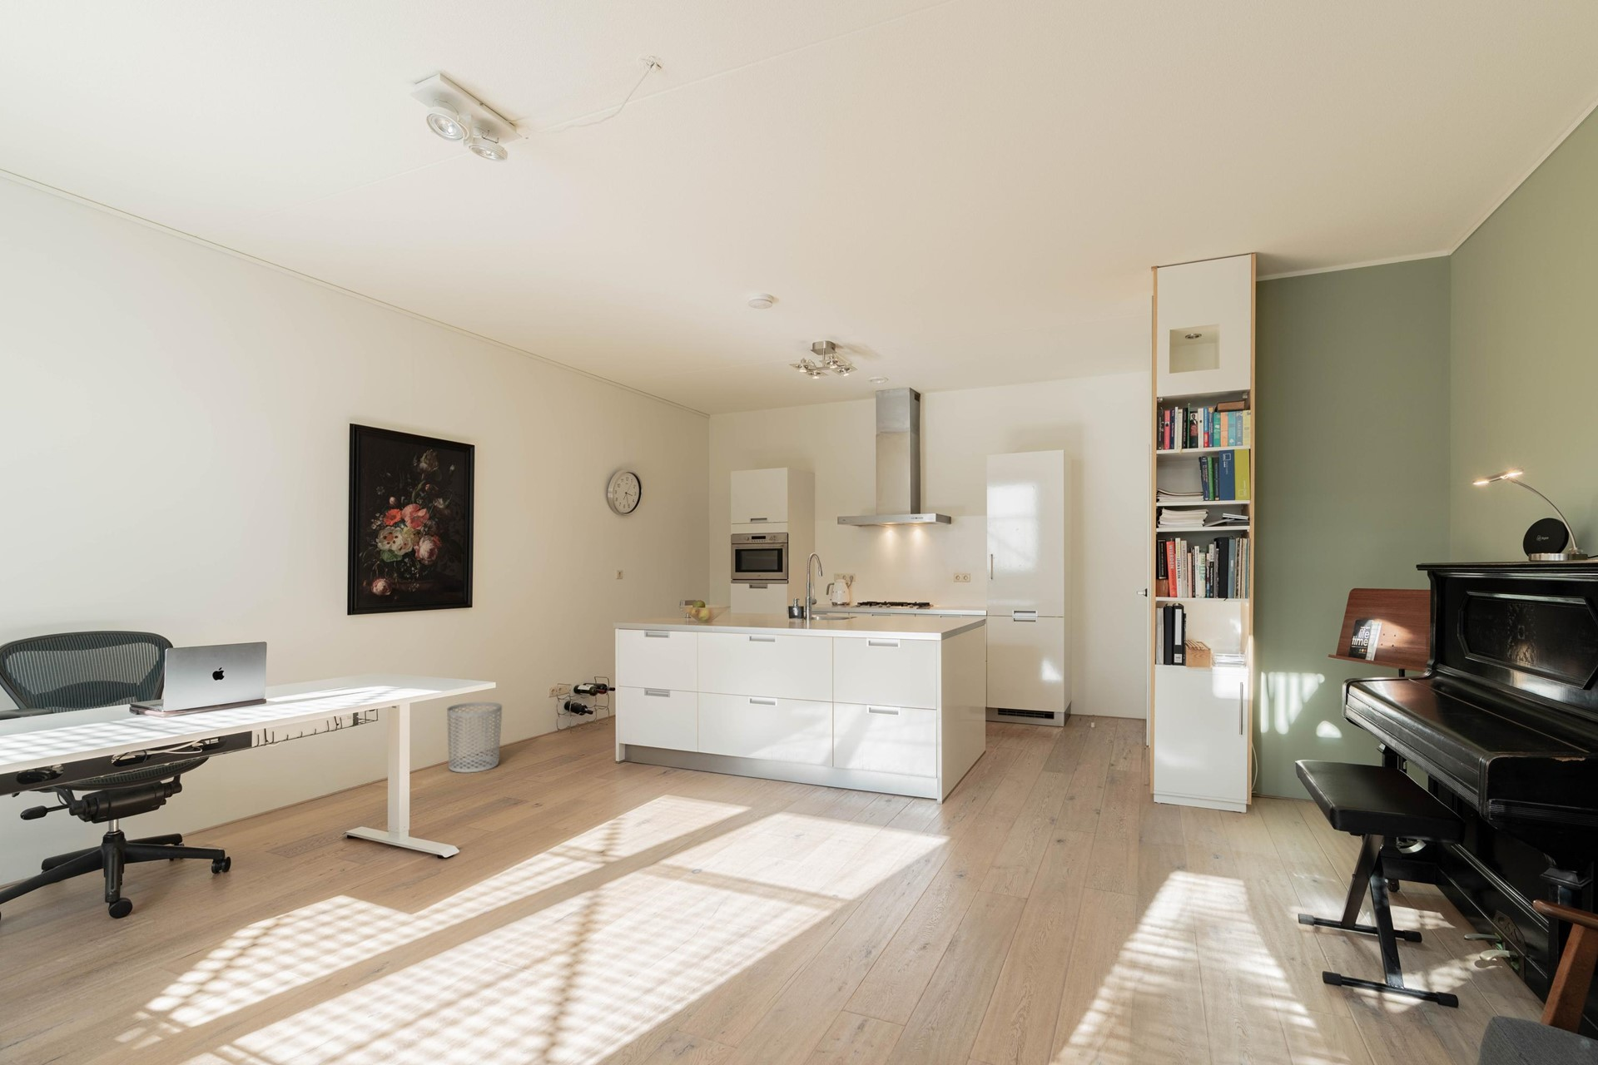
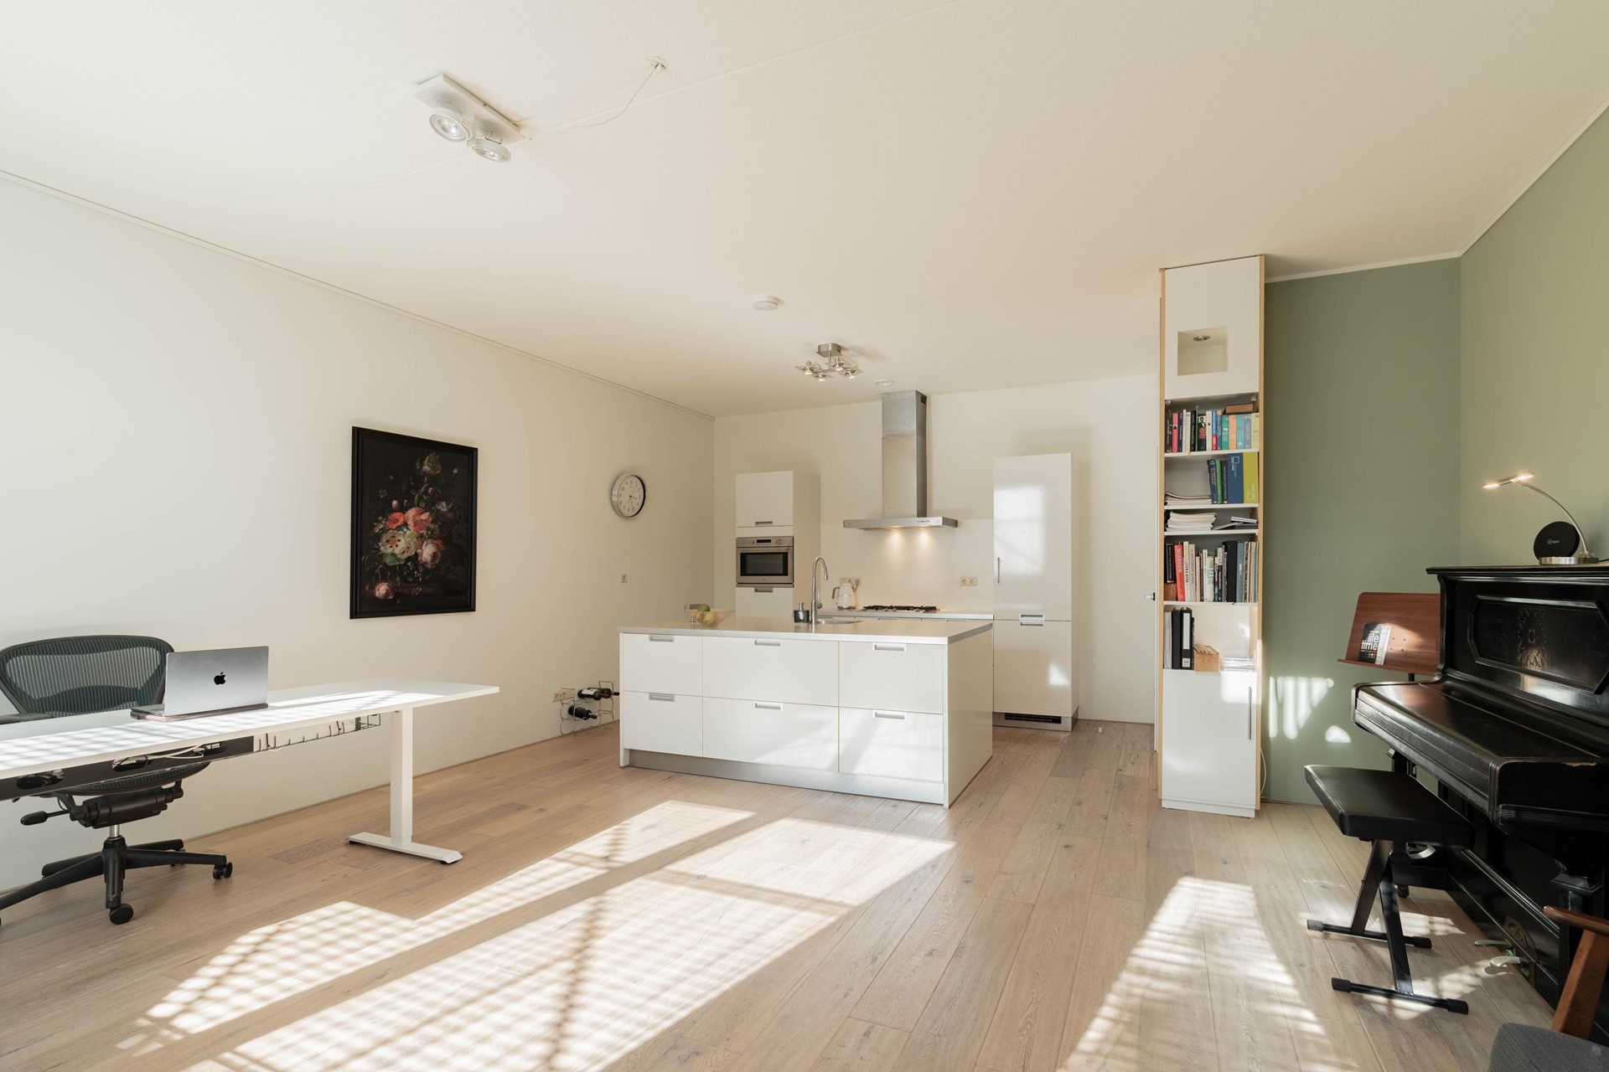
- waste bin (474, 737)
